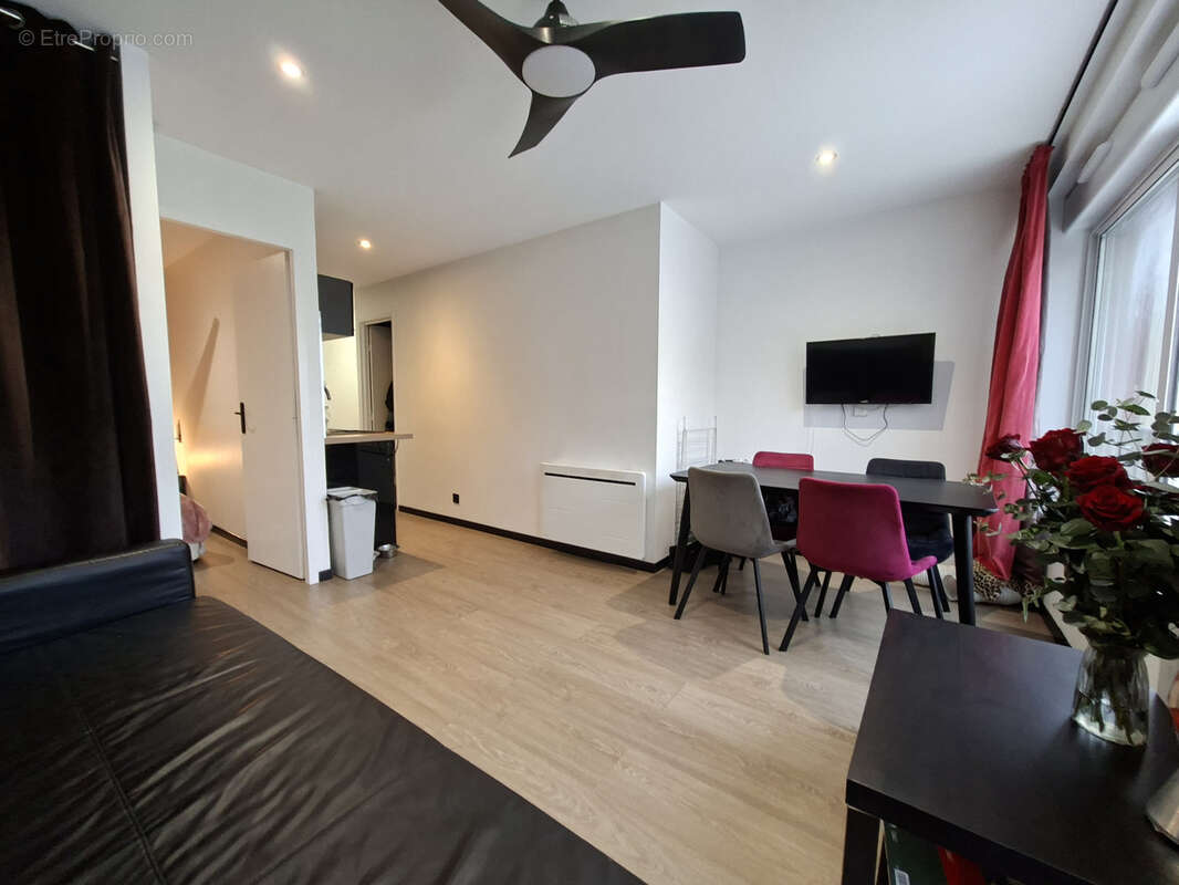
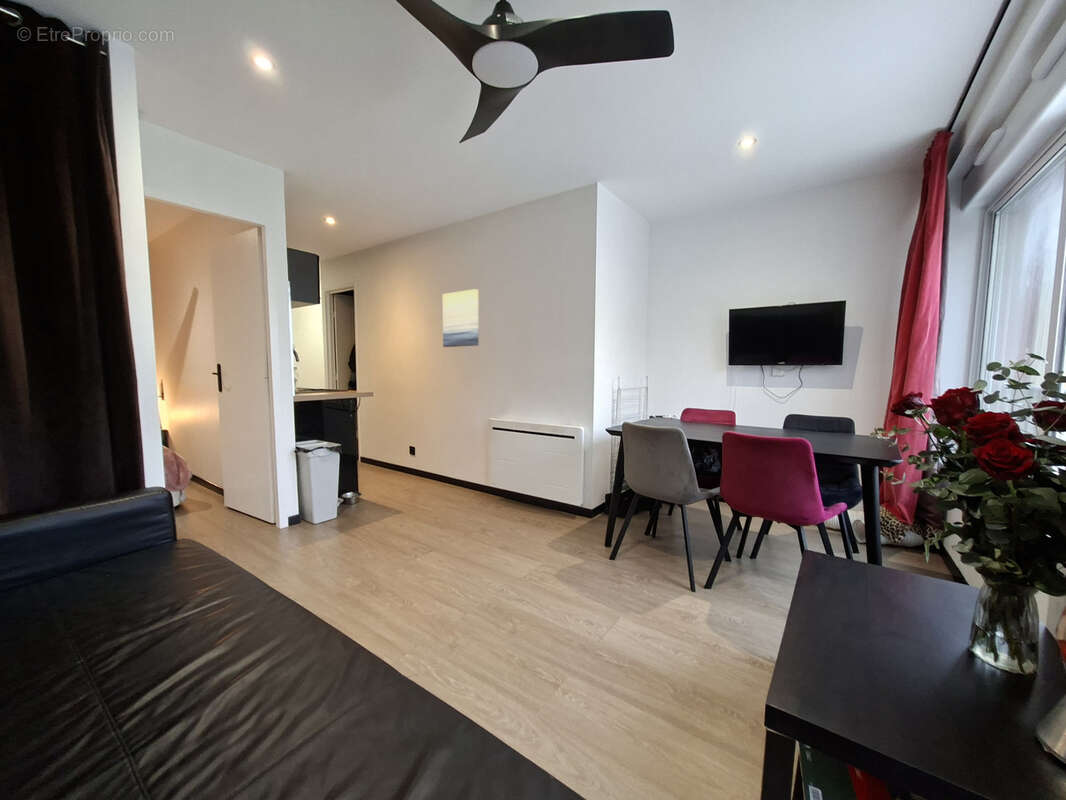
+ wall art (460, 319)
